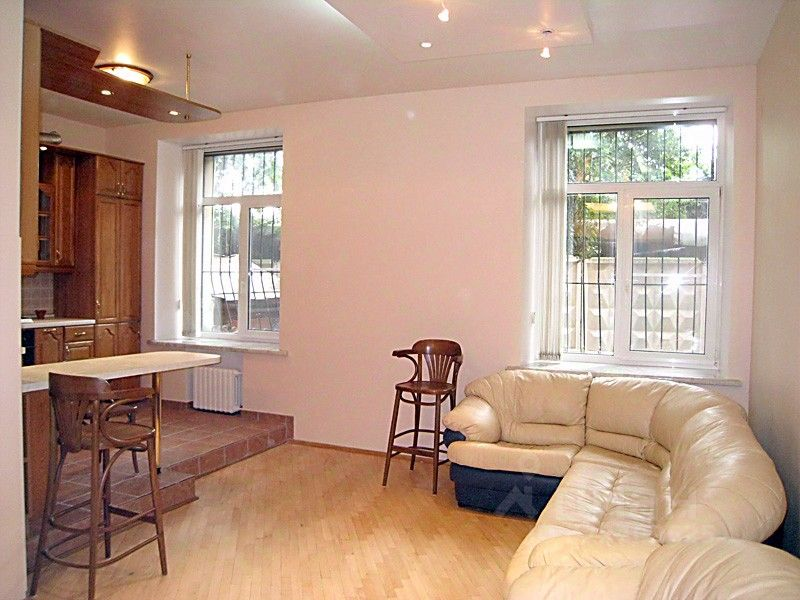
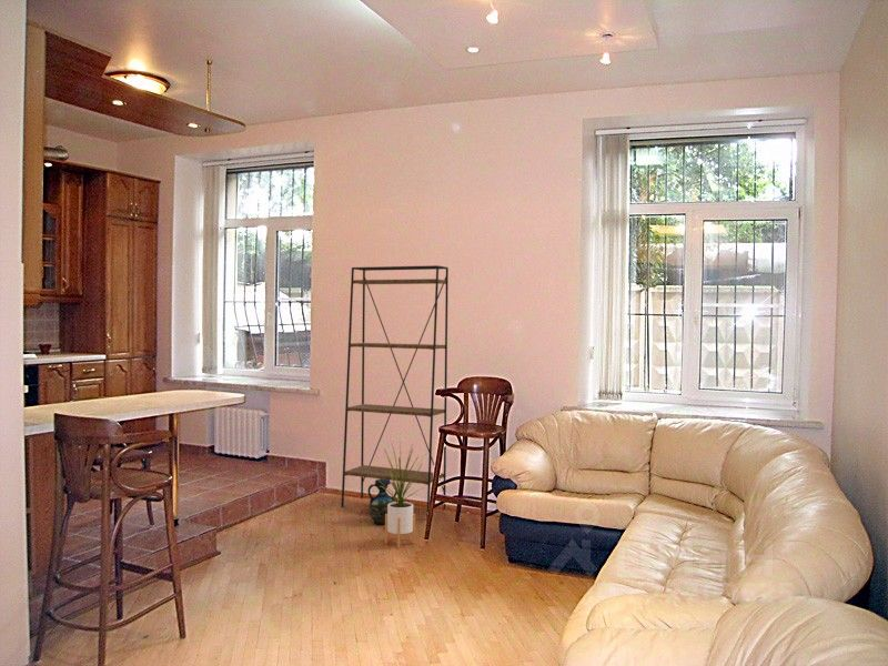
+ house plant (398, 493)
+ vase (382, 501)
+ shelving unit (398, 391)
